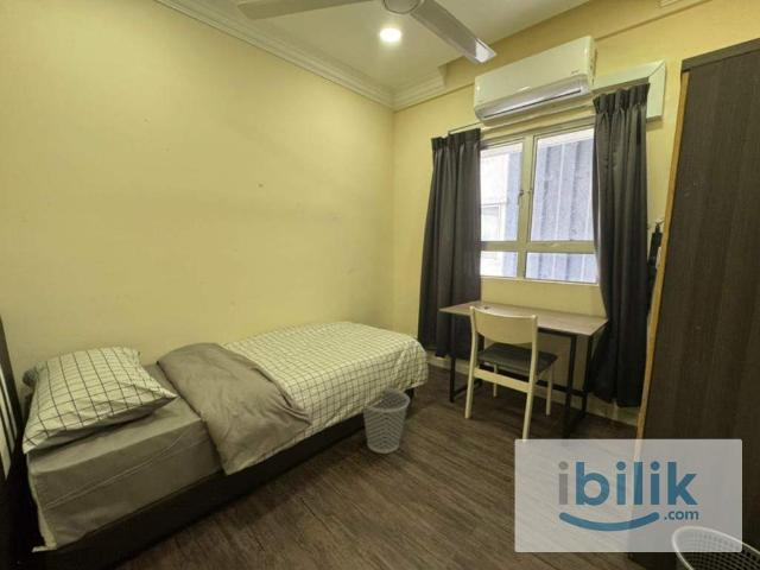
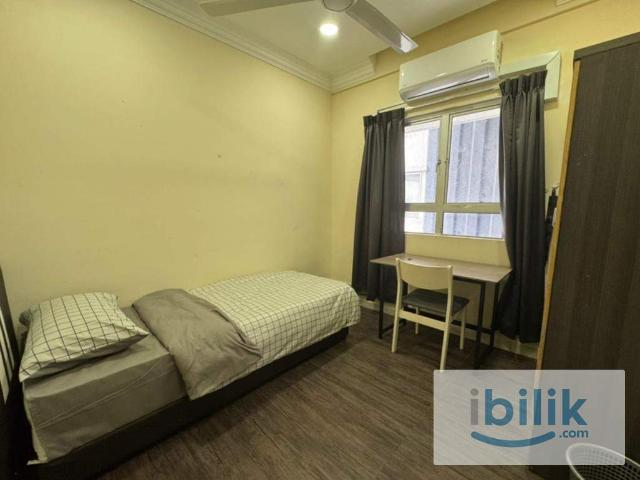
- wastebasket (384, 420)
